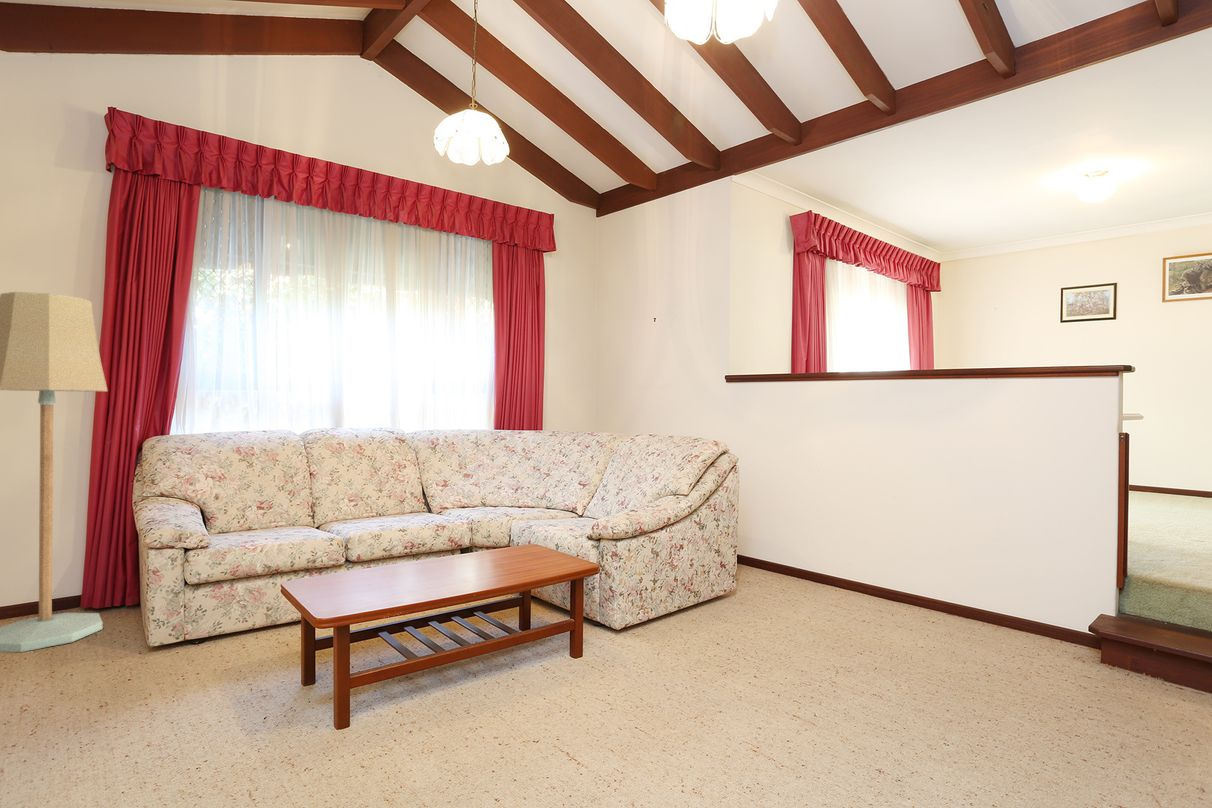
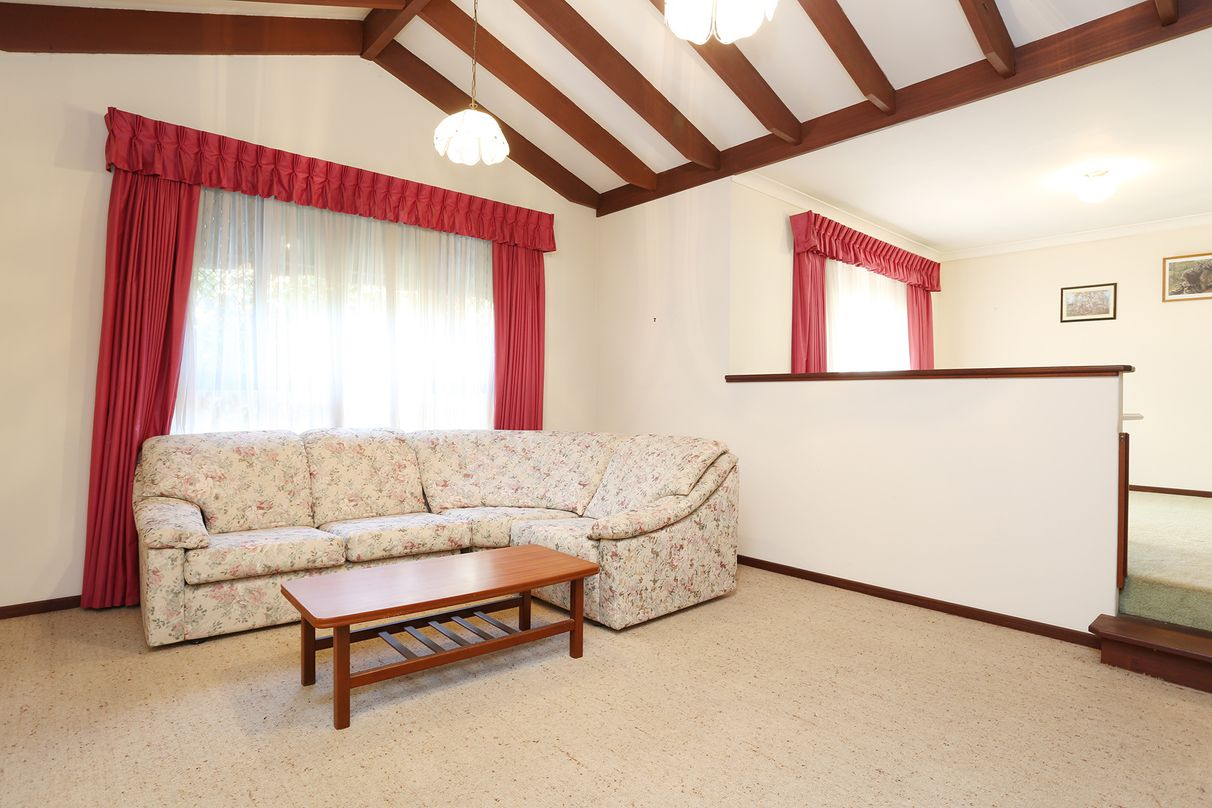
- floor lamp (46, 466)
